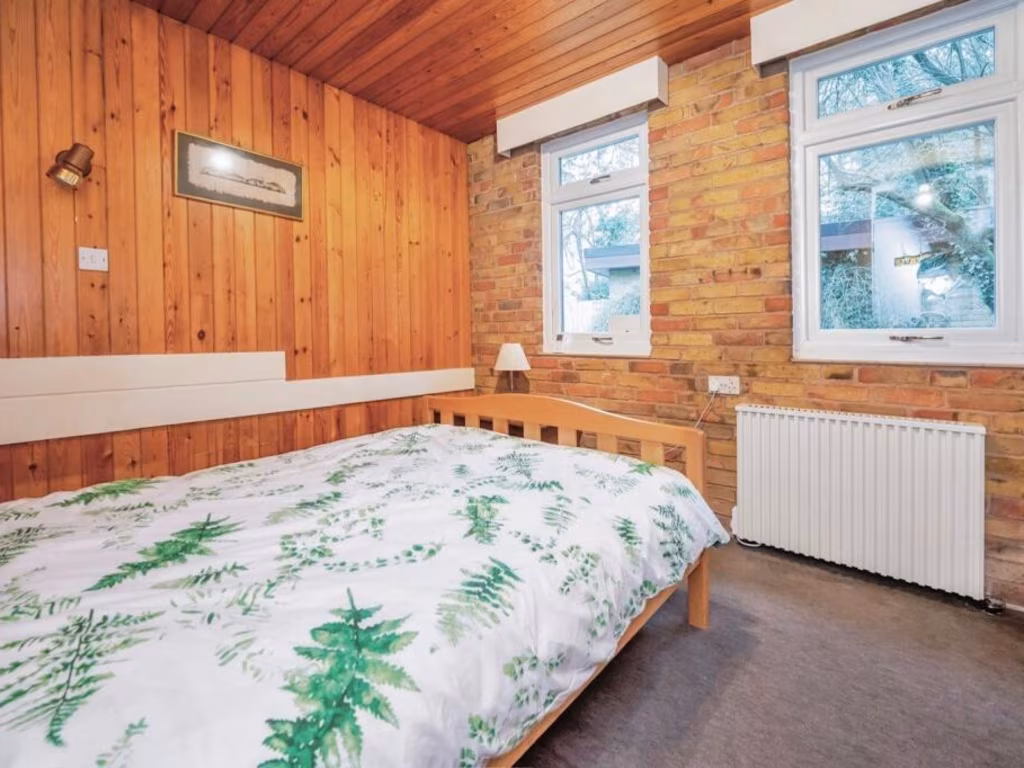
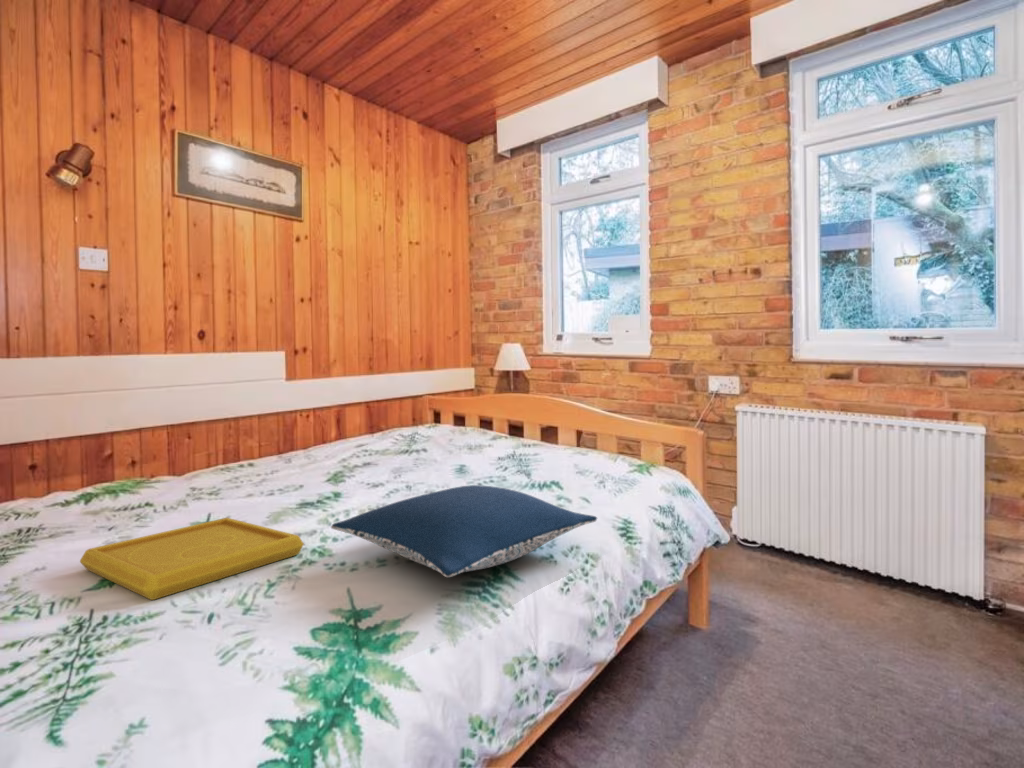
+ serving tray (196, 552)
+ pillow (465, 522)
